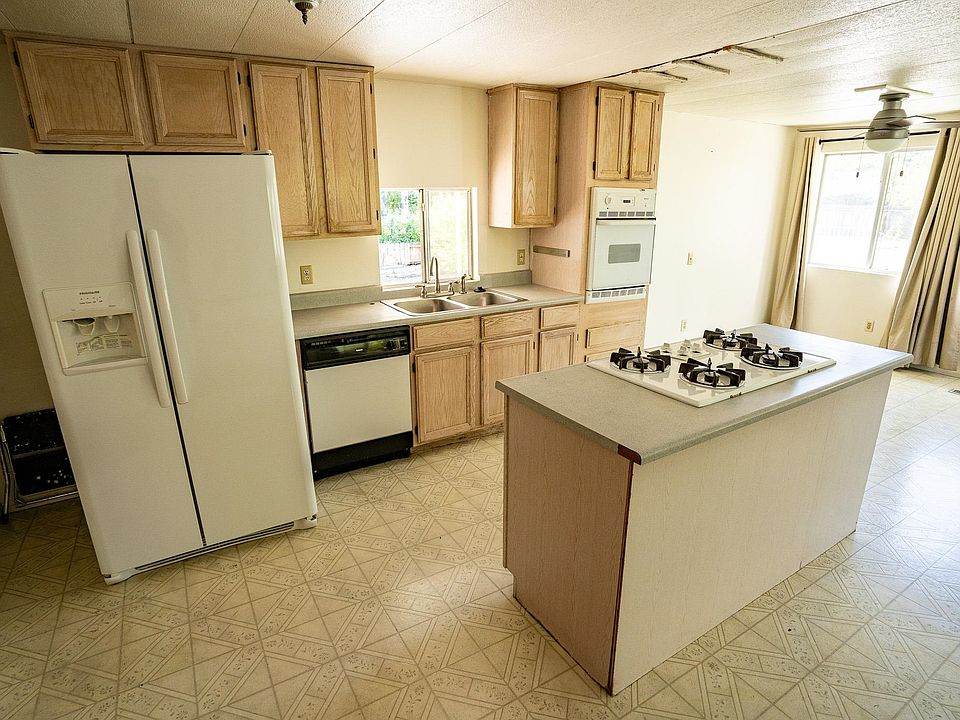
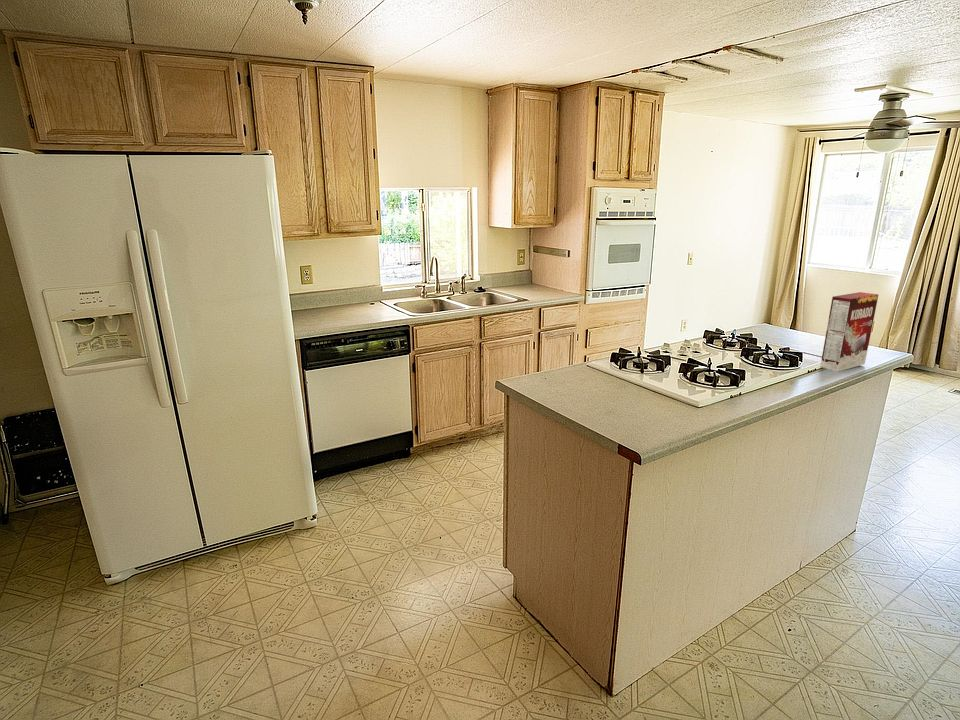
+ cereal box (849, 331)
